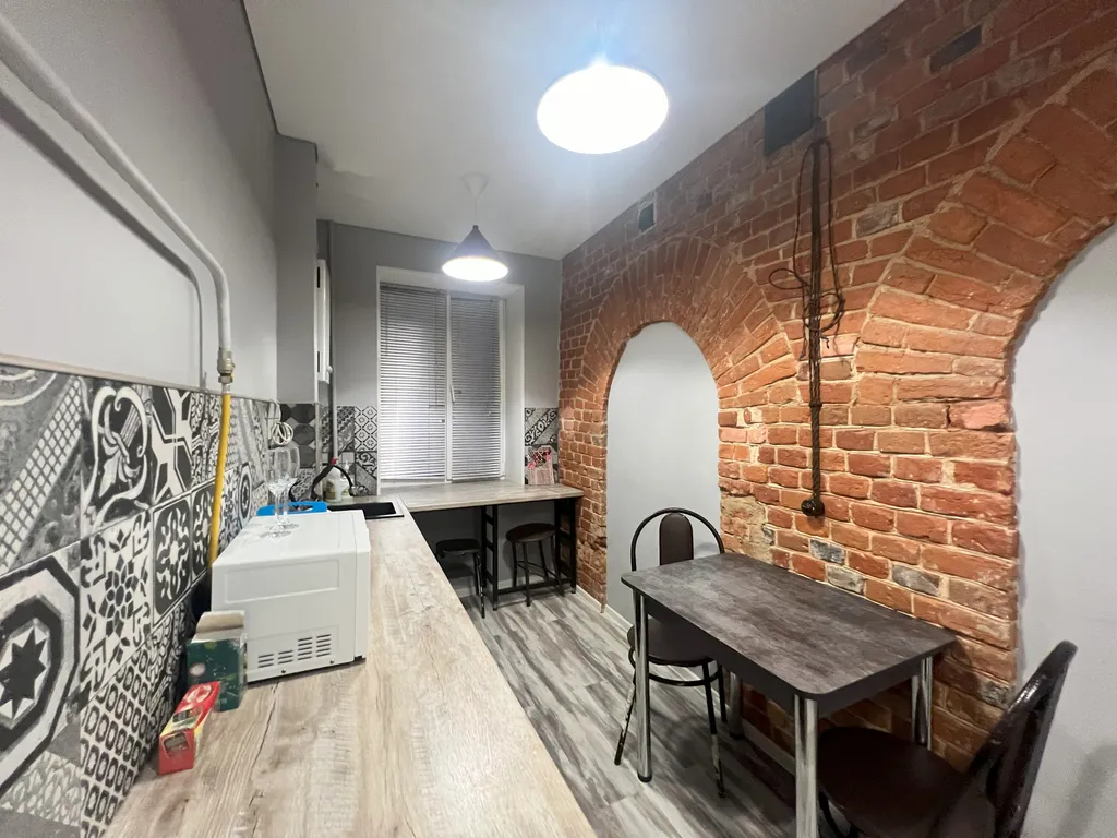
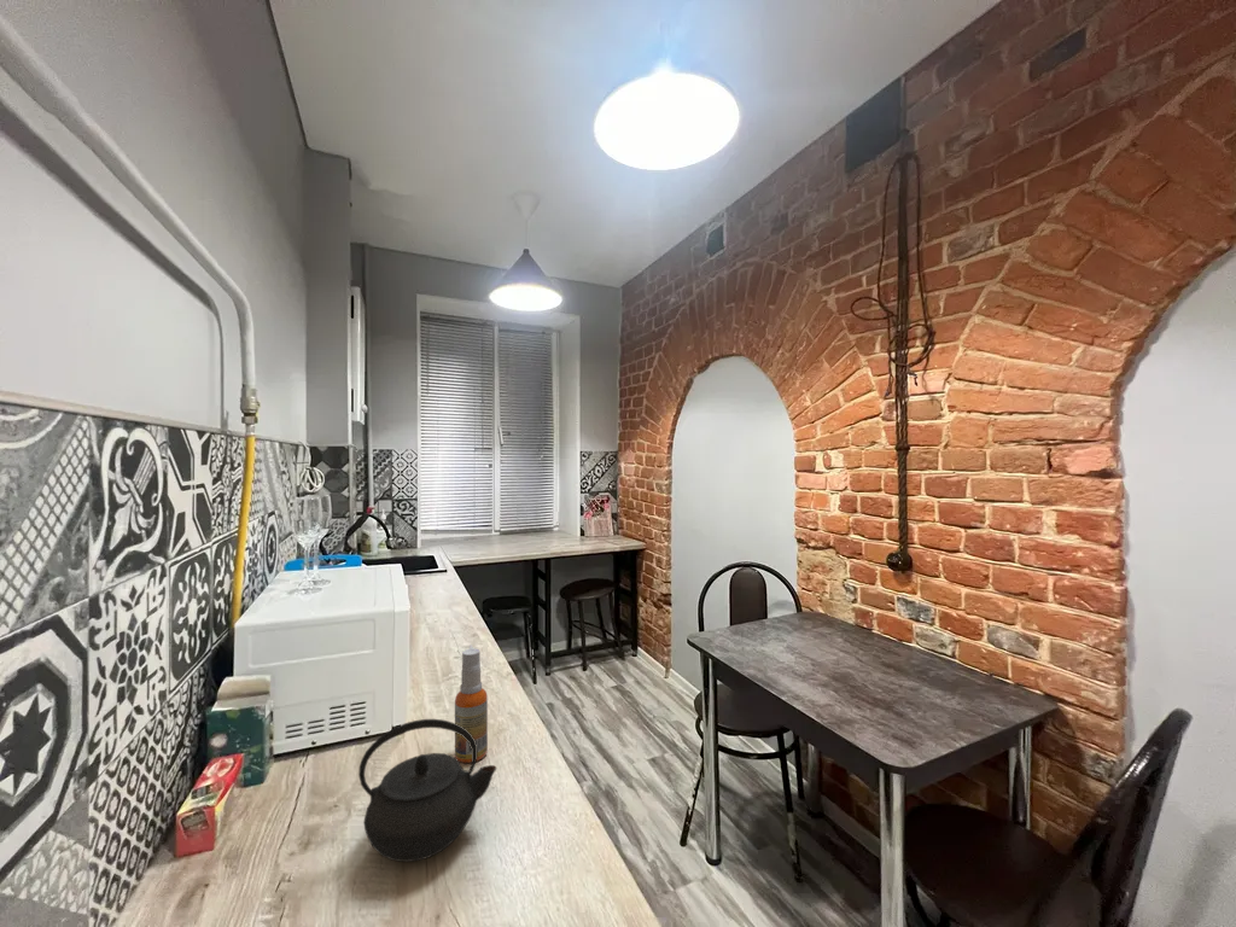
+ spray bottle (471, 700)
+ kettle (430, 776)
